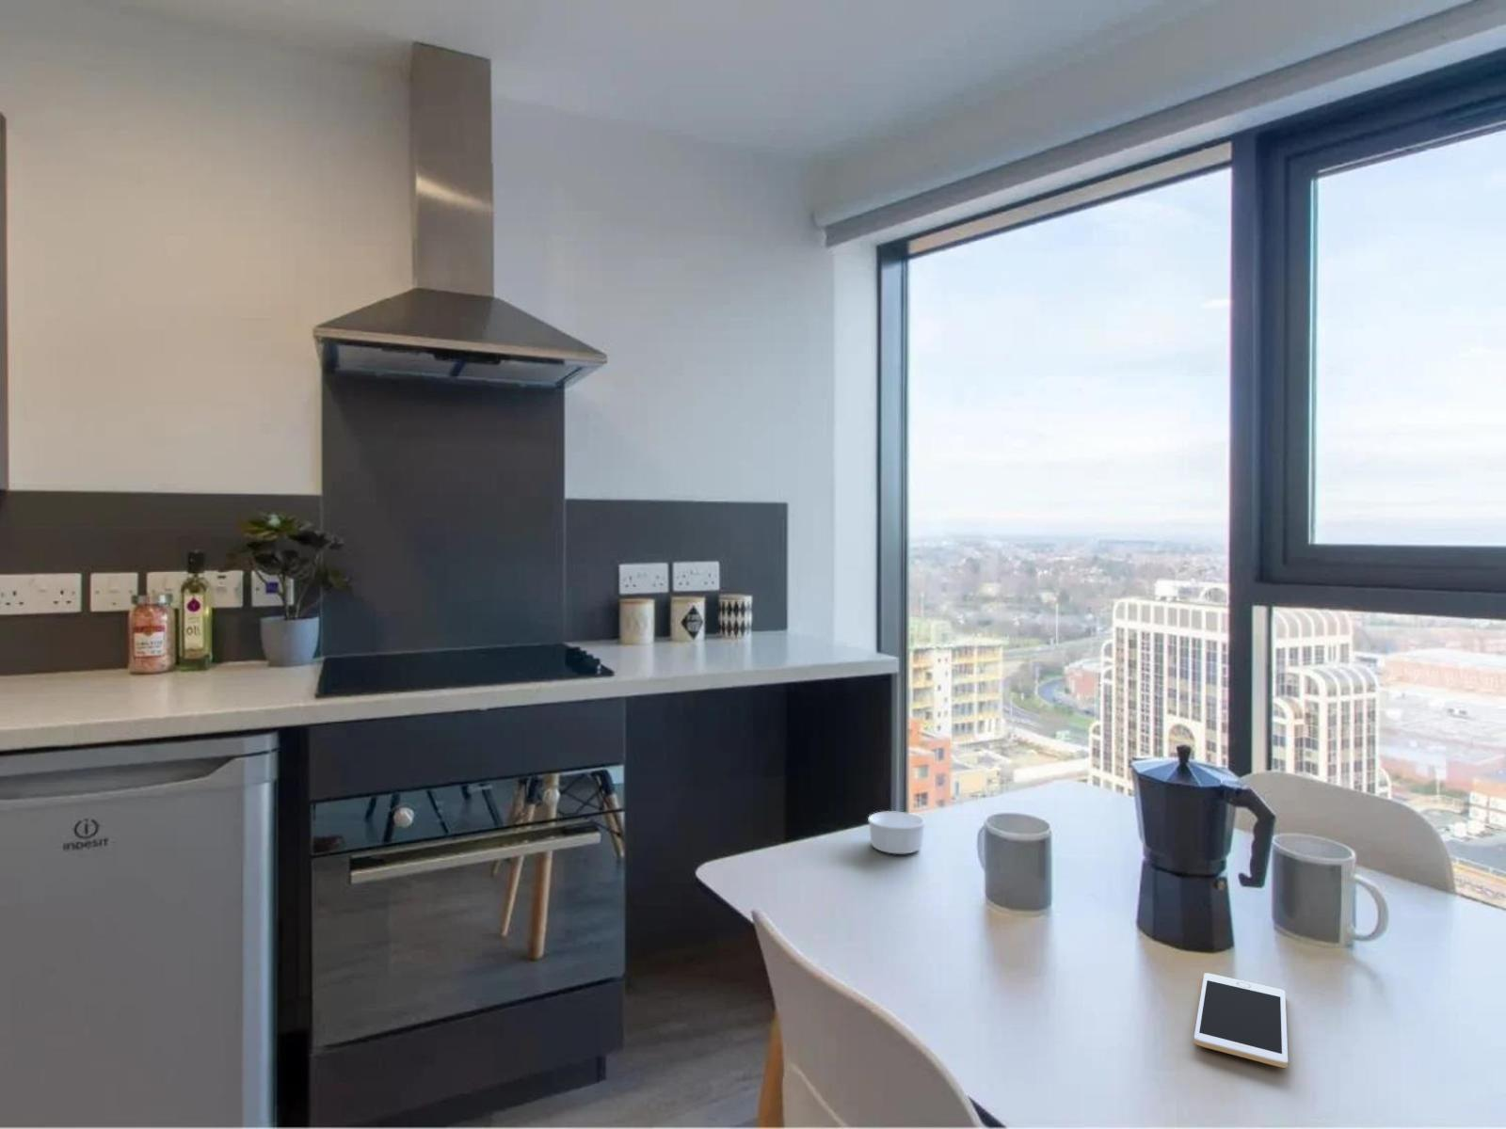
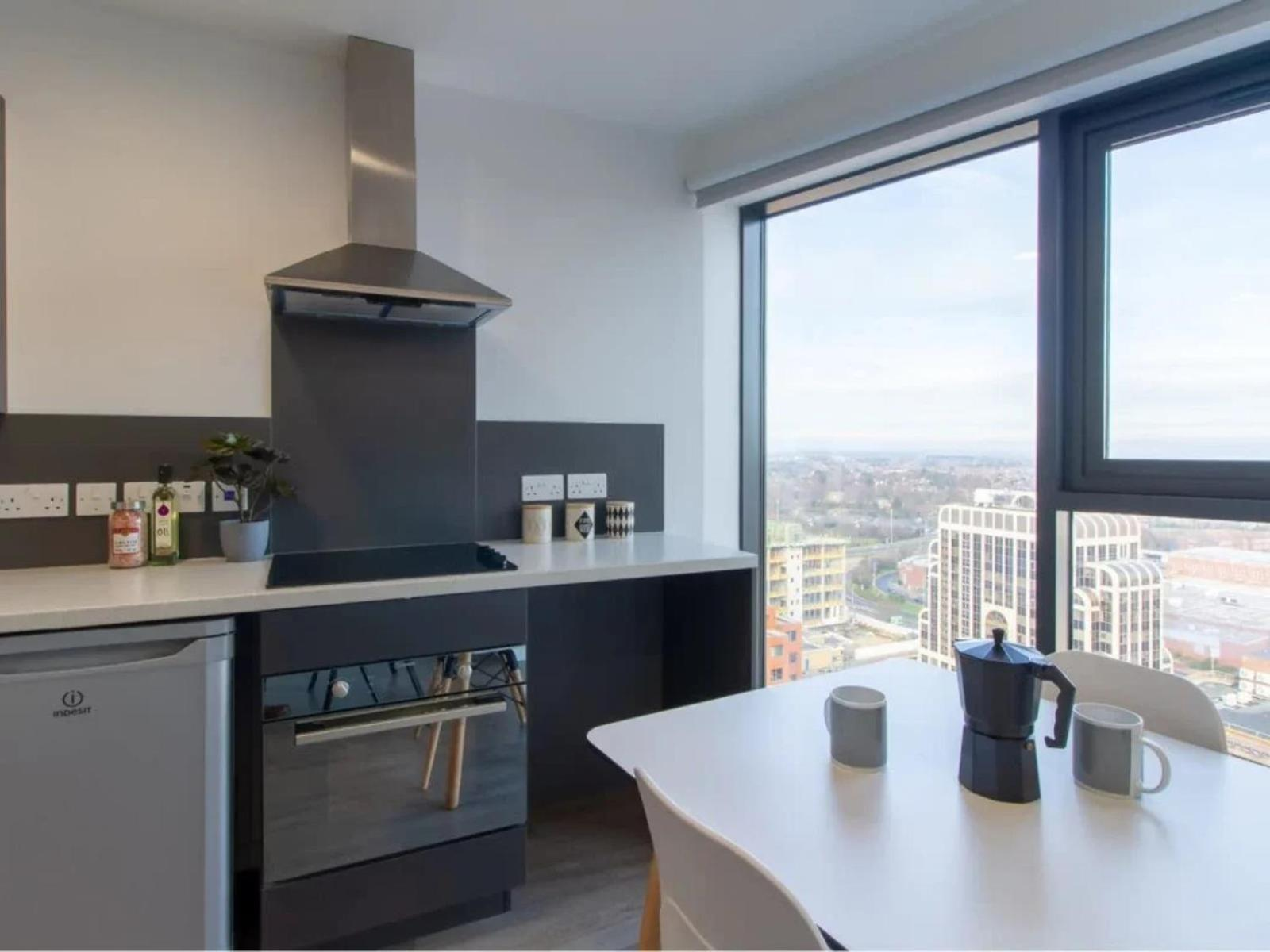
- ramekin (896, 833)
- cell phone (1242, 1015)
